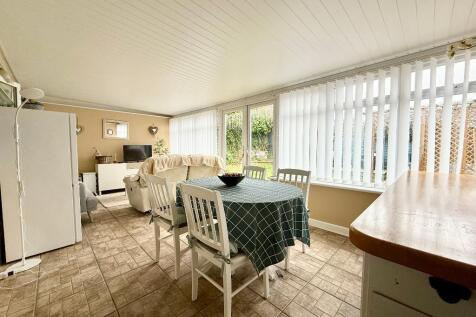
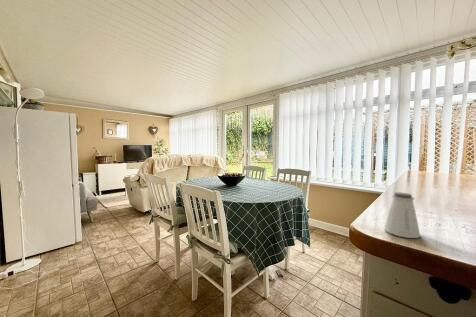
+ saltshaker (402, 213)
